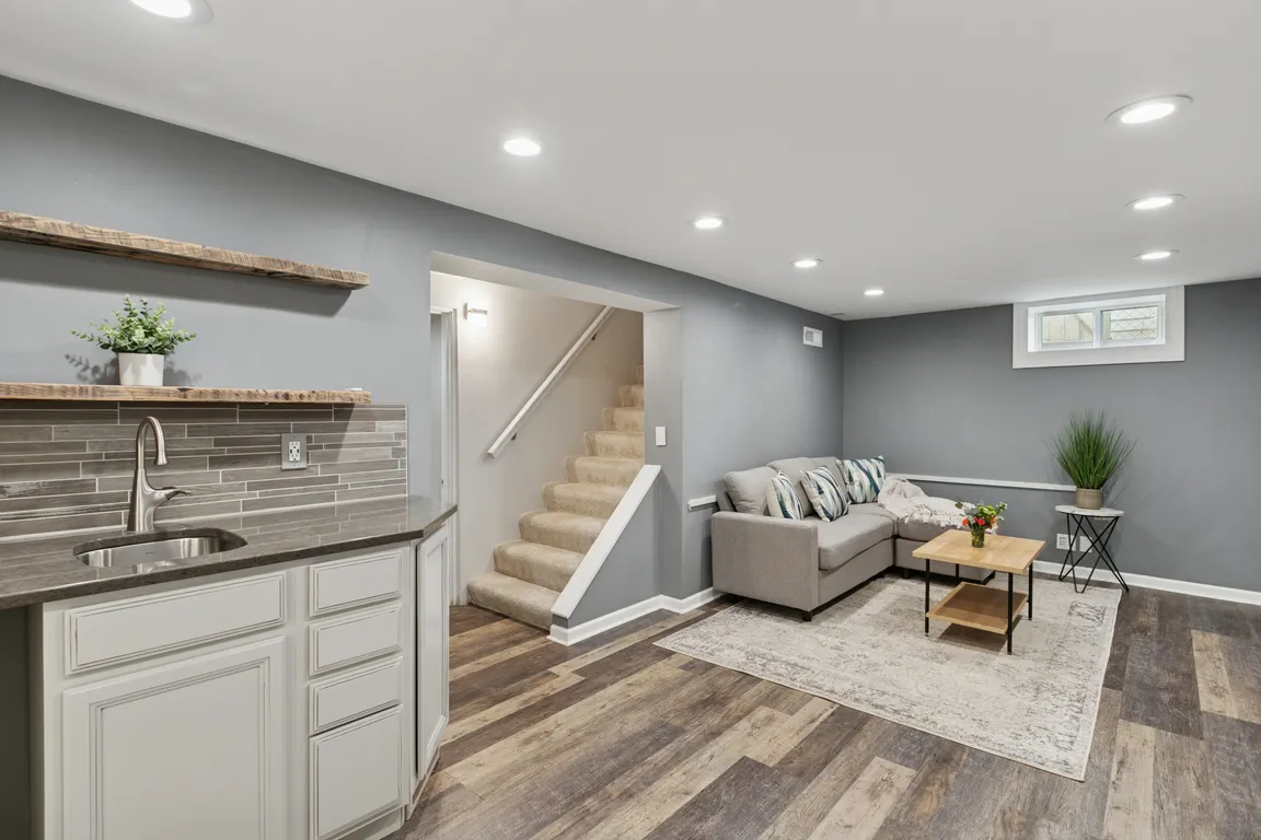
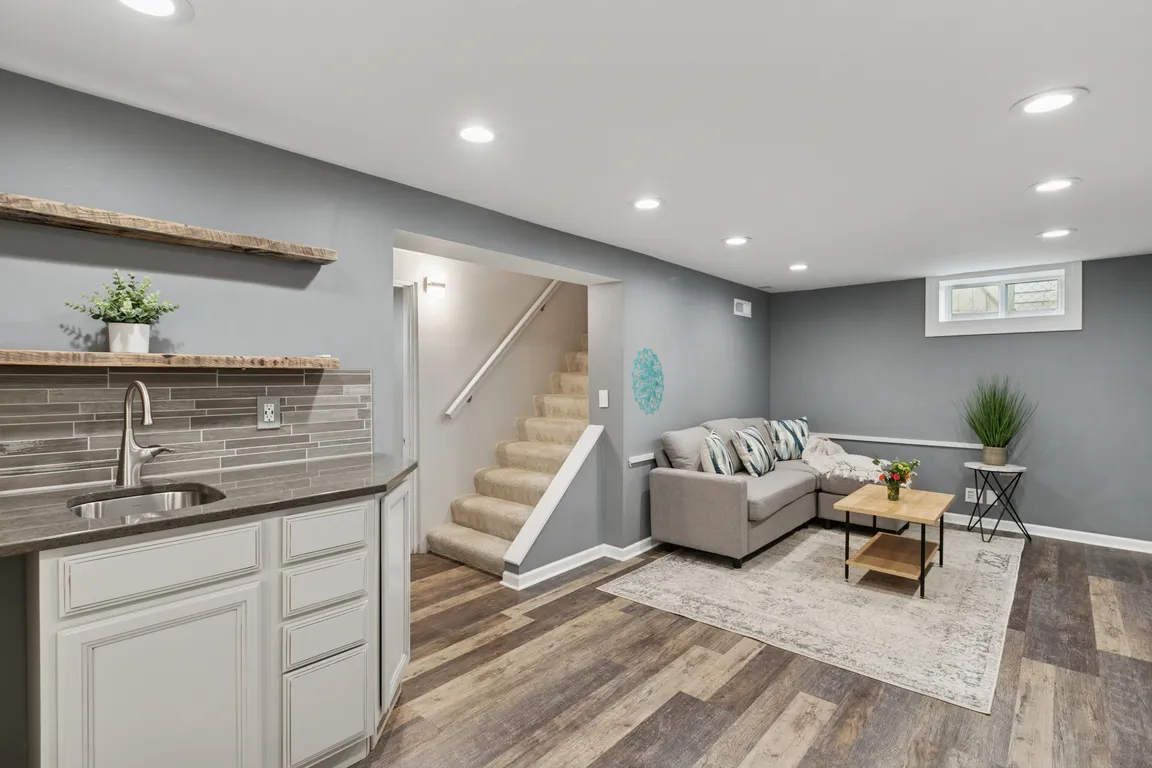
+ wall decoration (648, 381)
